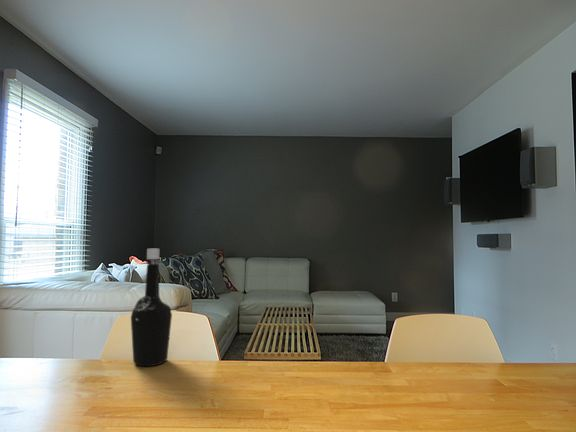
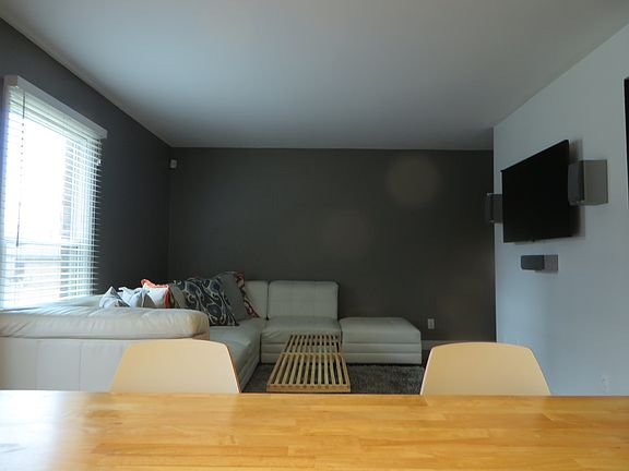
- bottle (151, 304)
